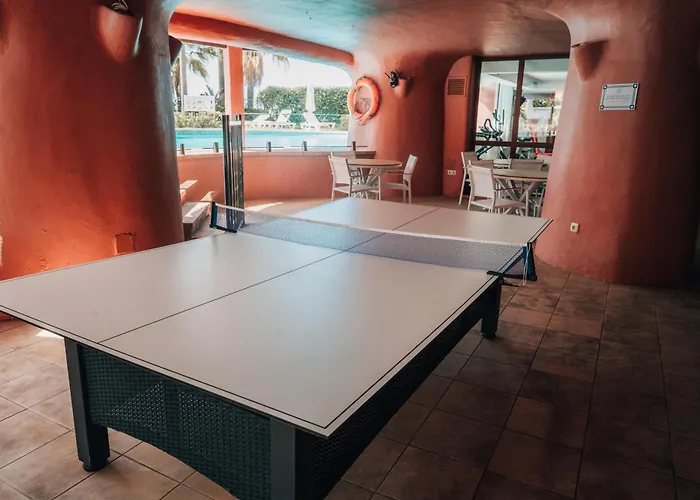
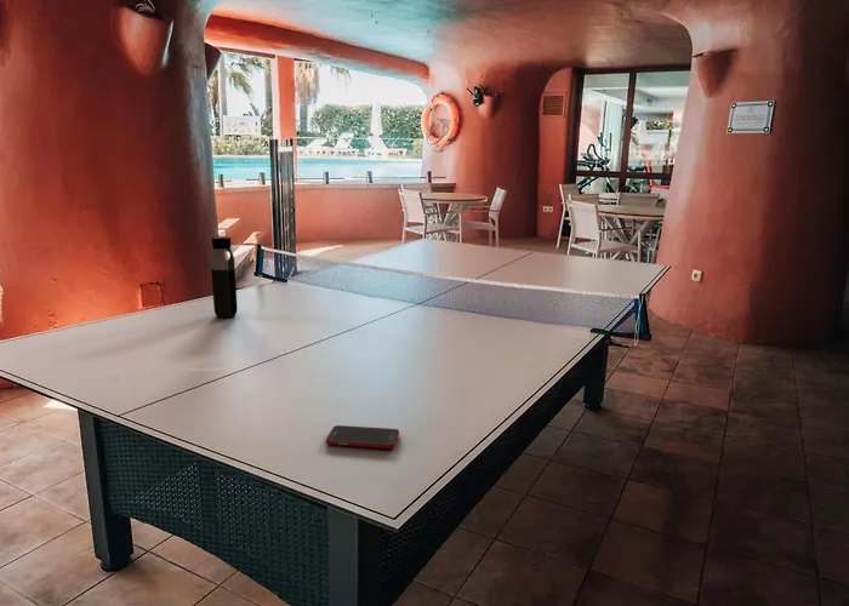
+ water bottle (223, 276)
+ cell phone (363, 436)
